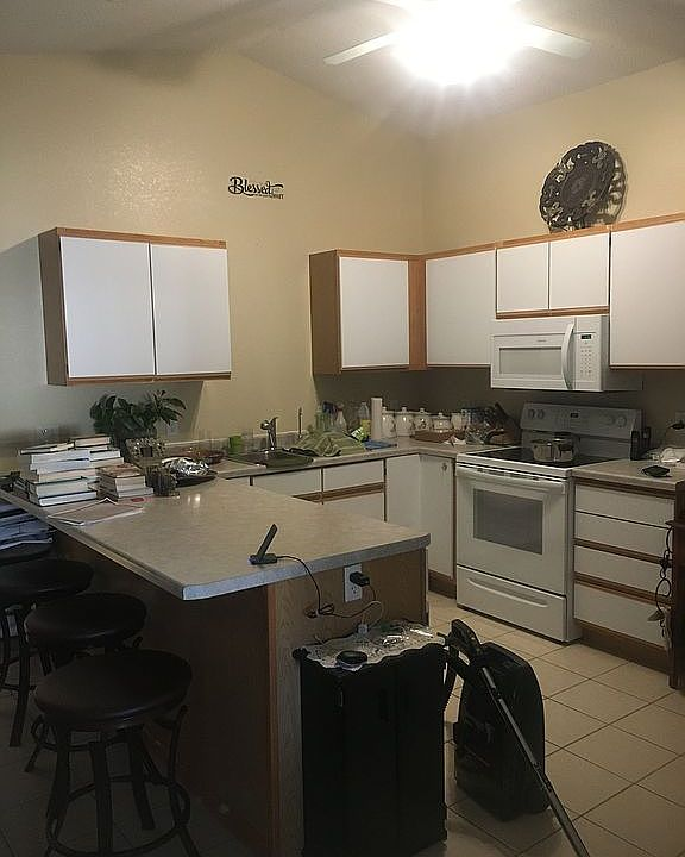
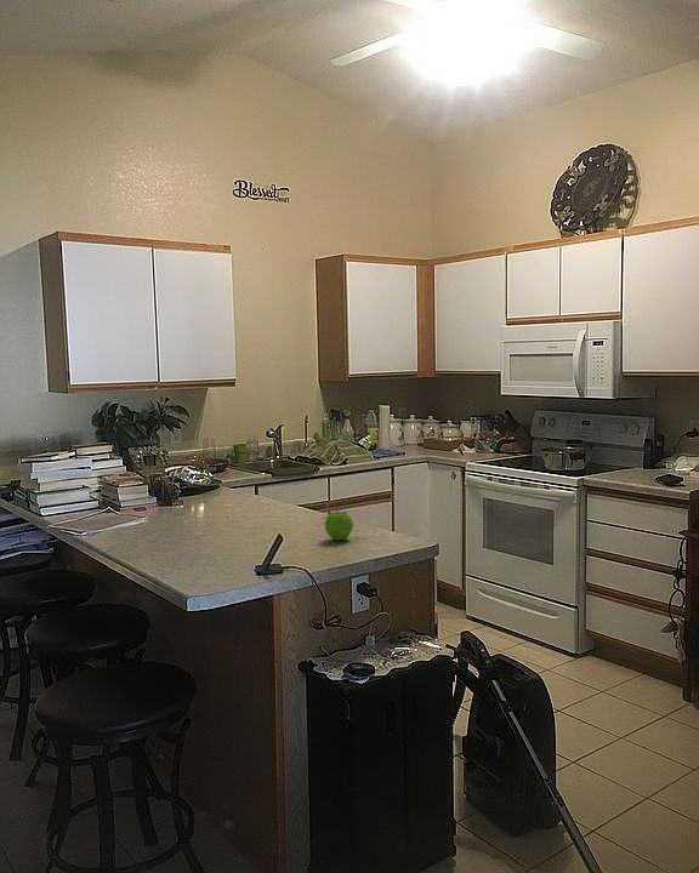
+ fruit (339, 524)
